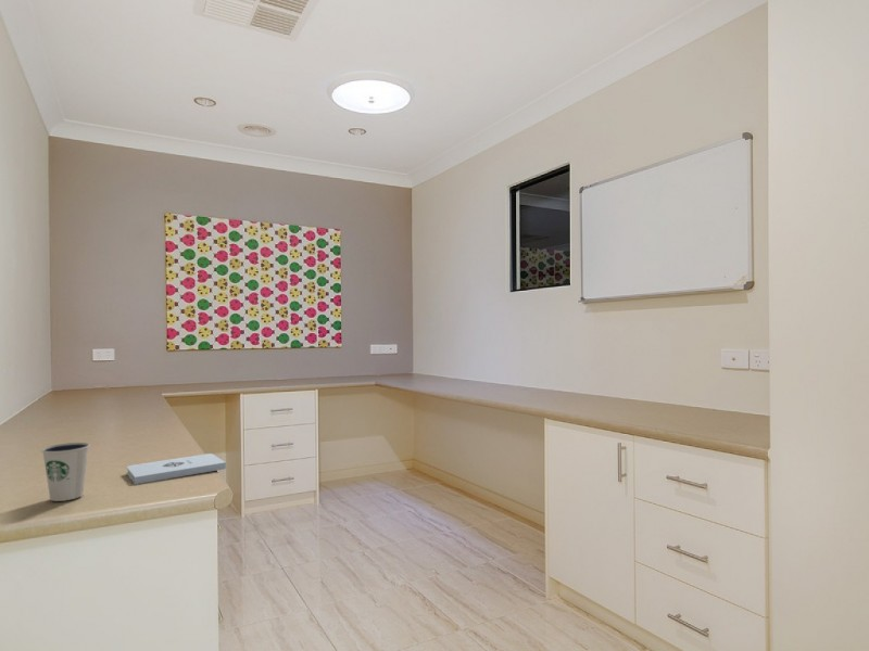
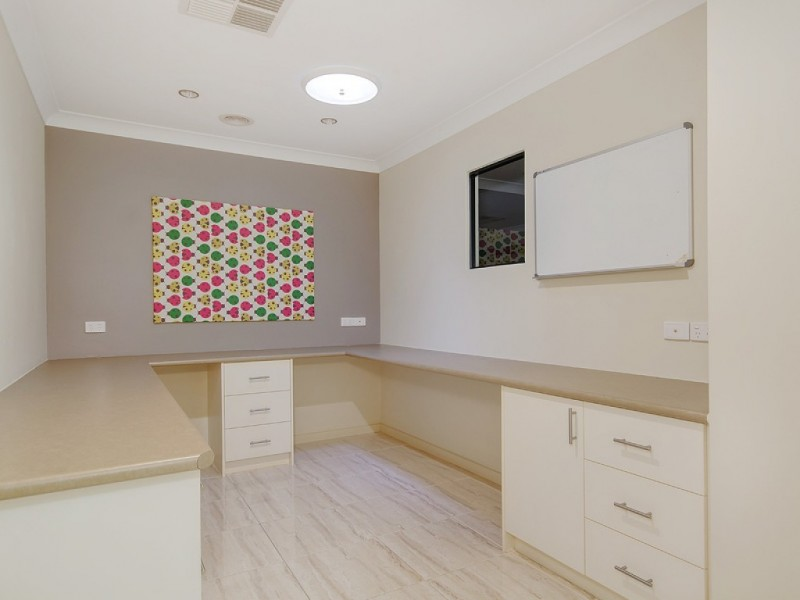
- dixie cup (66, 472)
- notepad (176, 467)
